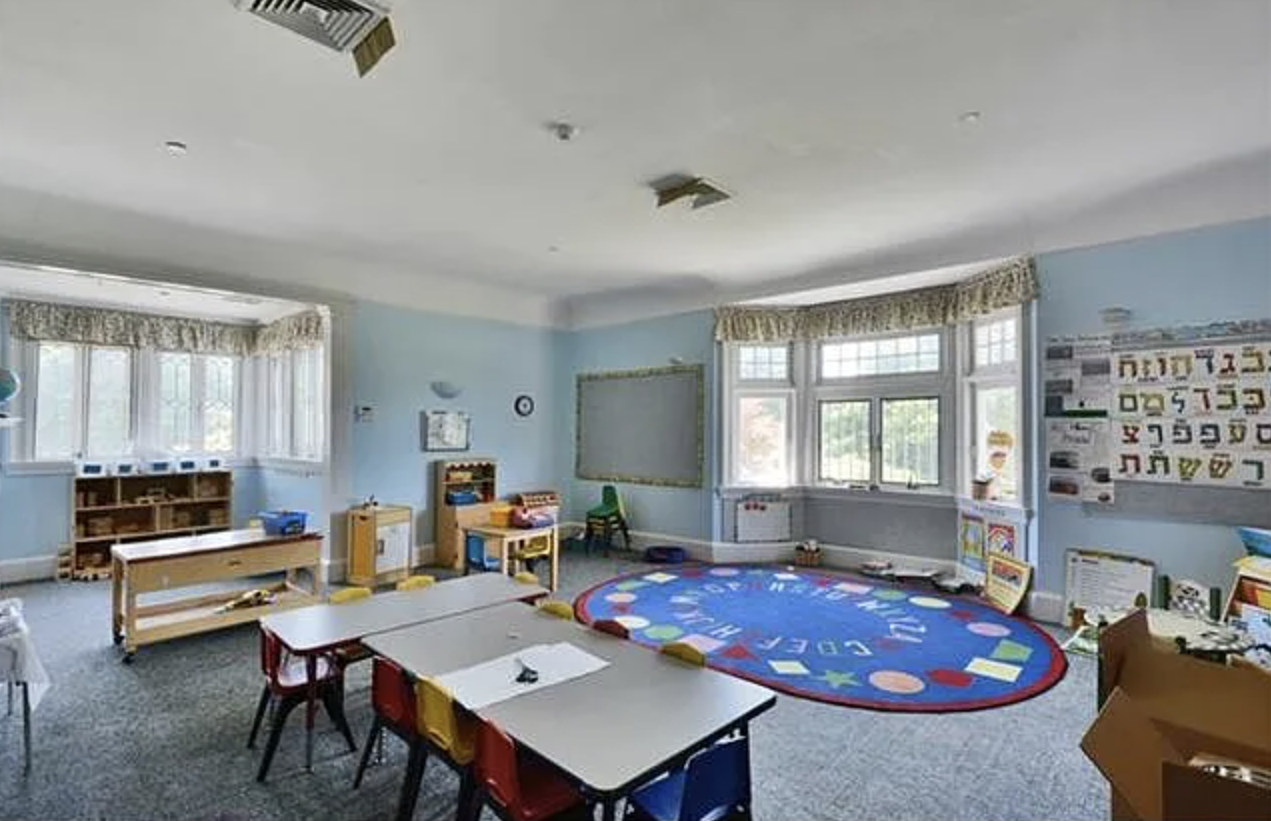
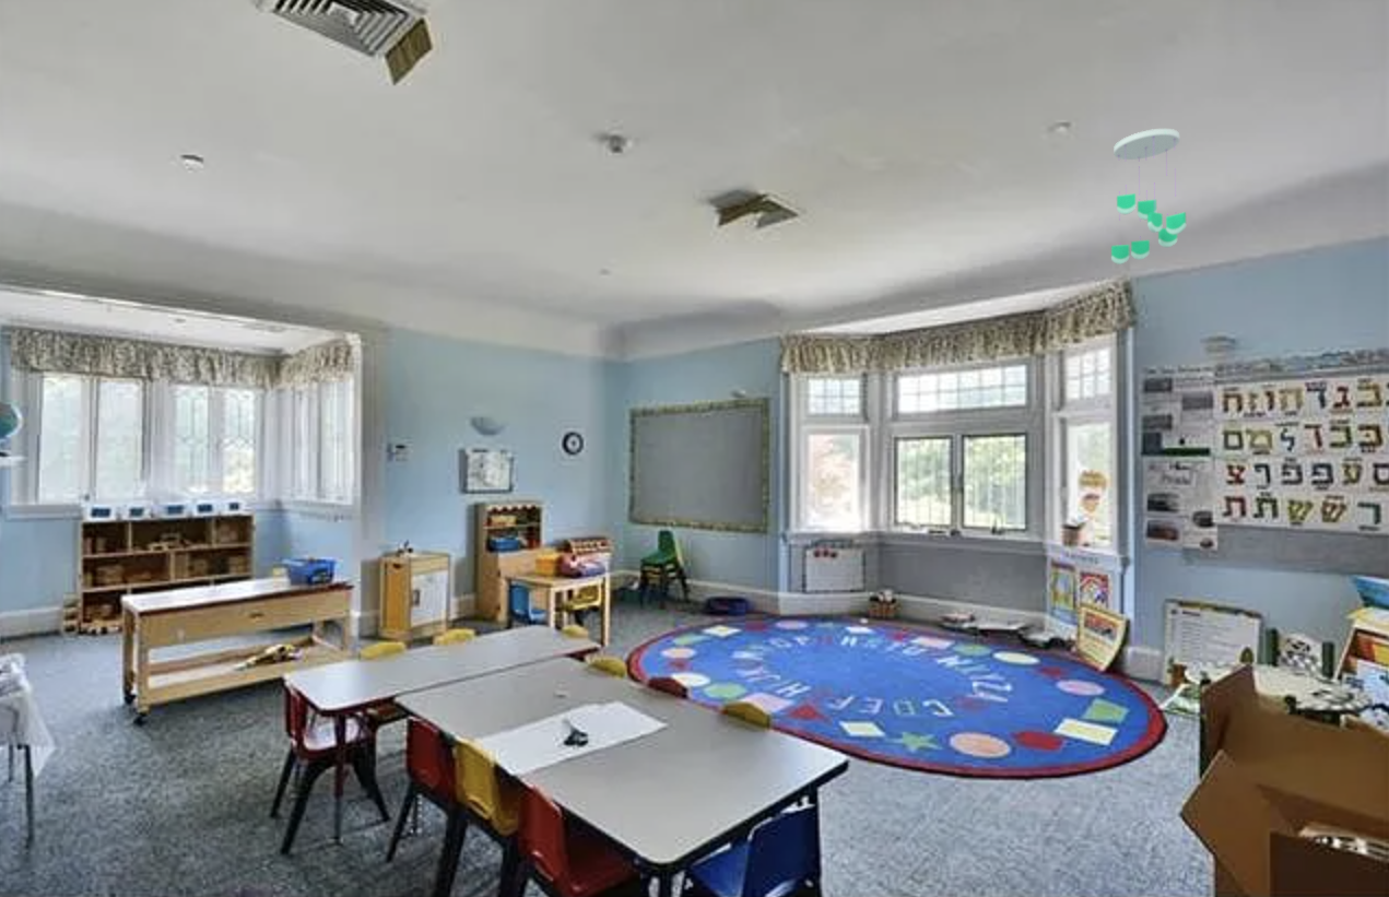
+ ceiling mobile (1146, 199)
